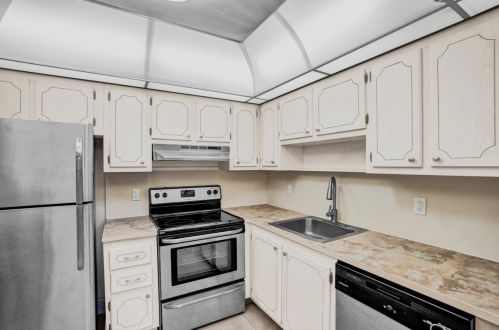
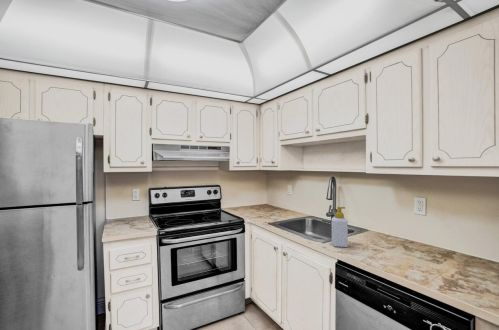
+ soap bottle (339, 226)
